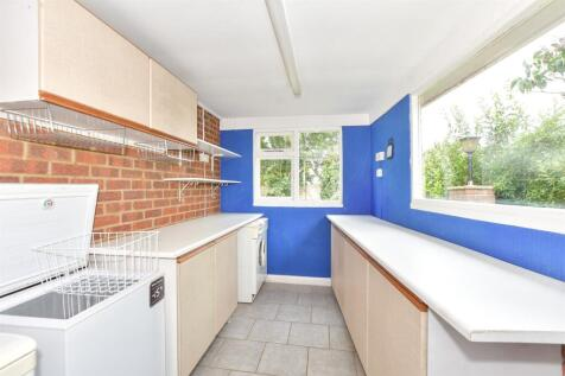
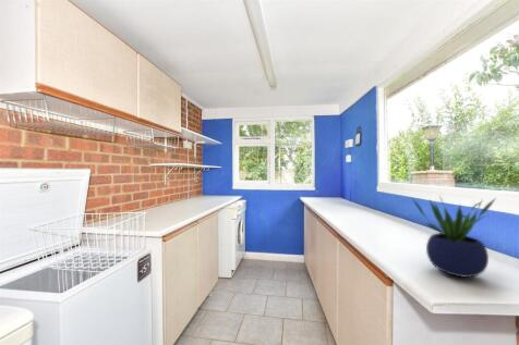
+ potted plant (449, 232)
